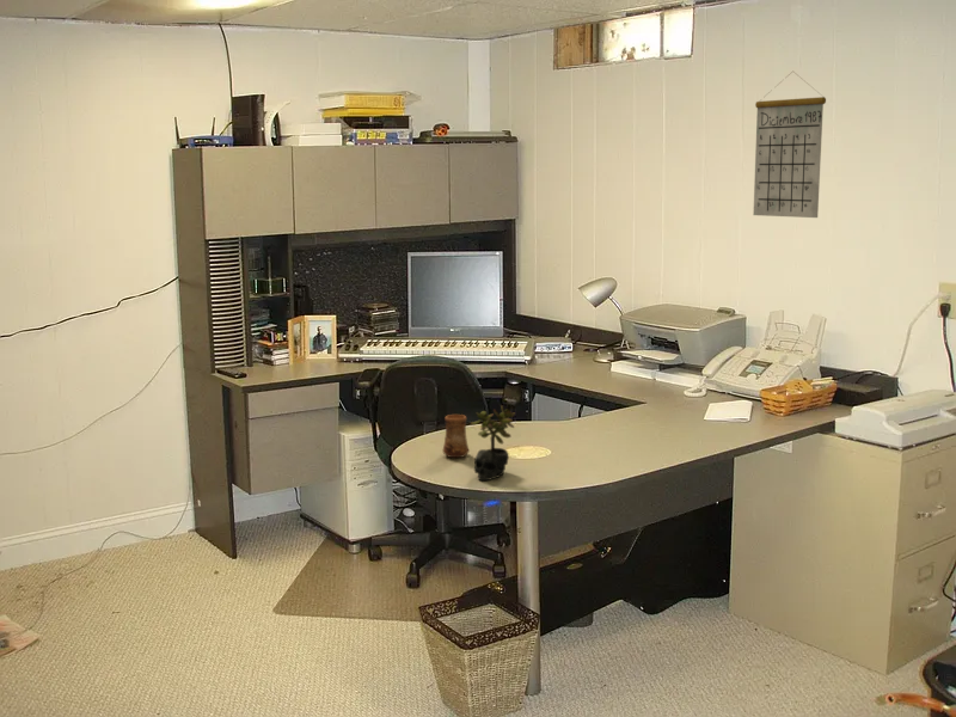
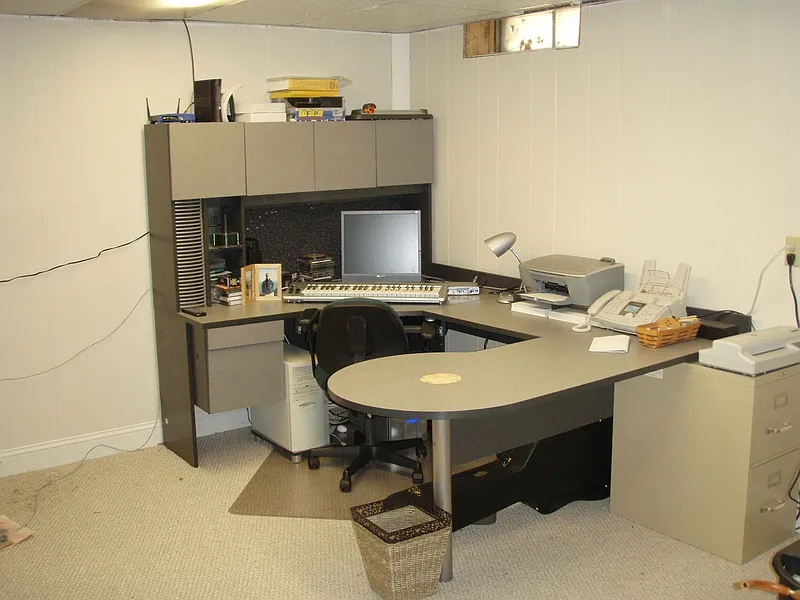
- calendar (788, 143)
- cup (455, 436)
- succulent plant (491, 441)
